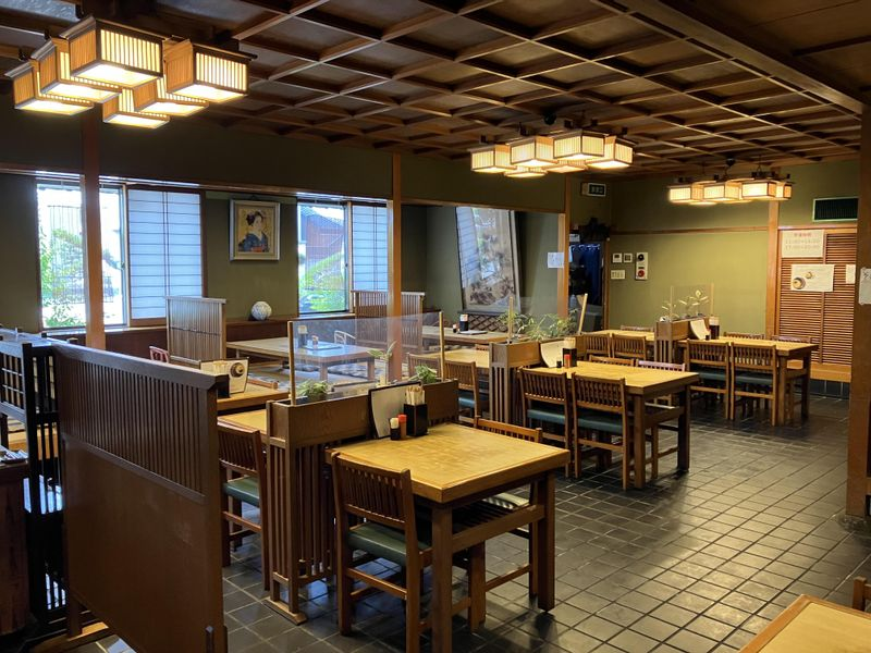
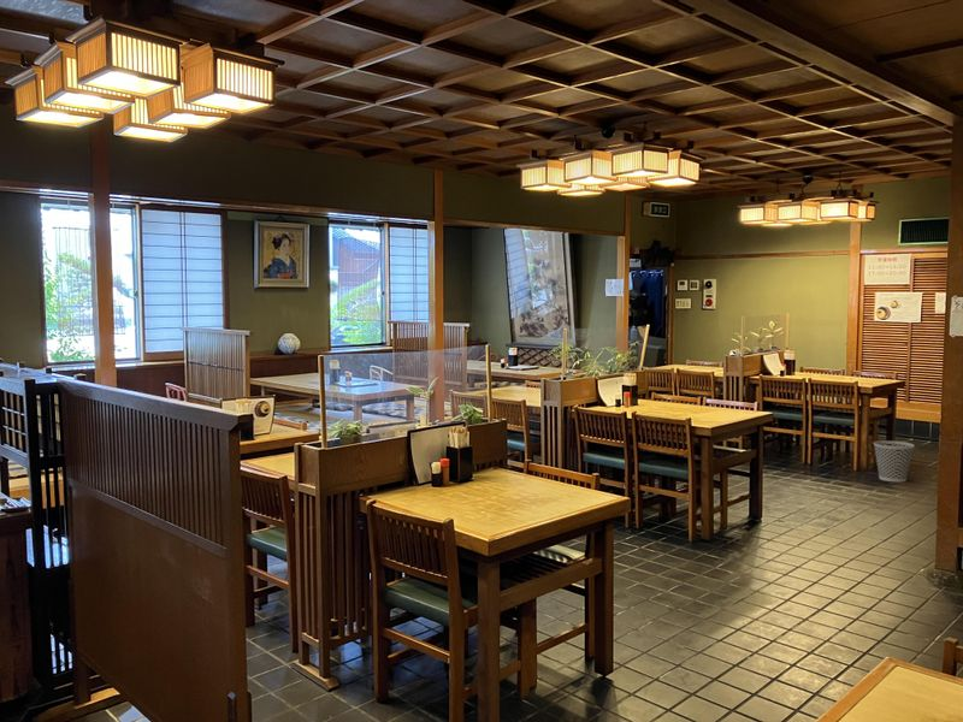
+ wastebasket (892, 461)
